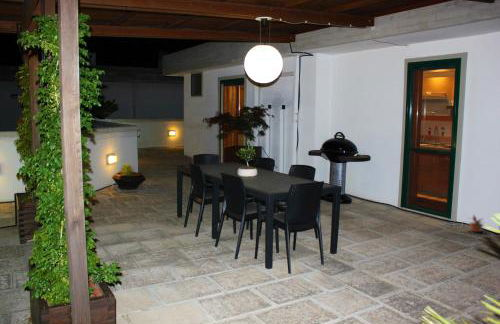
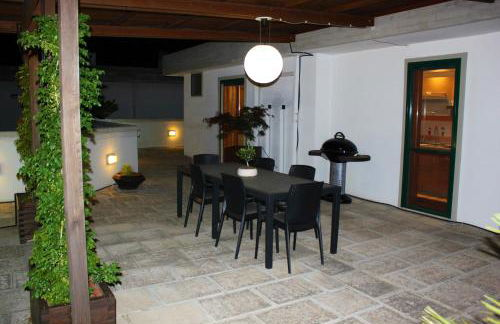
- potted plant (476, 222)
